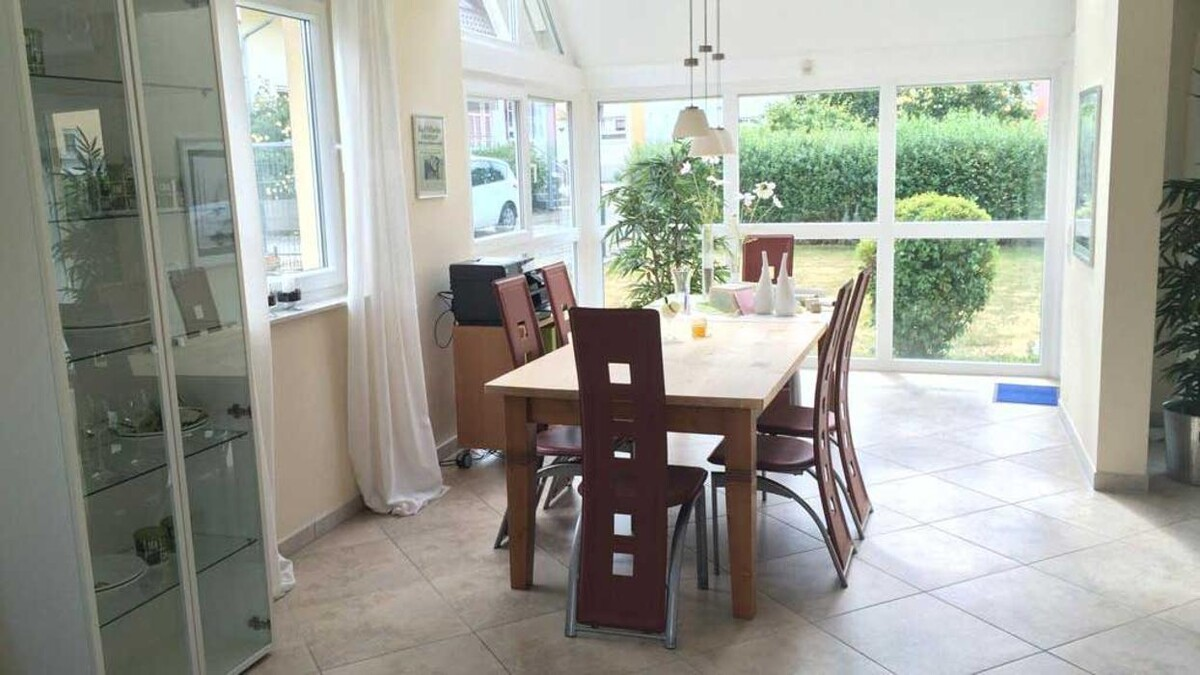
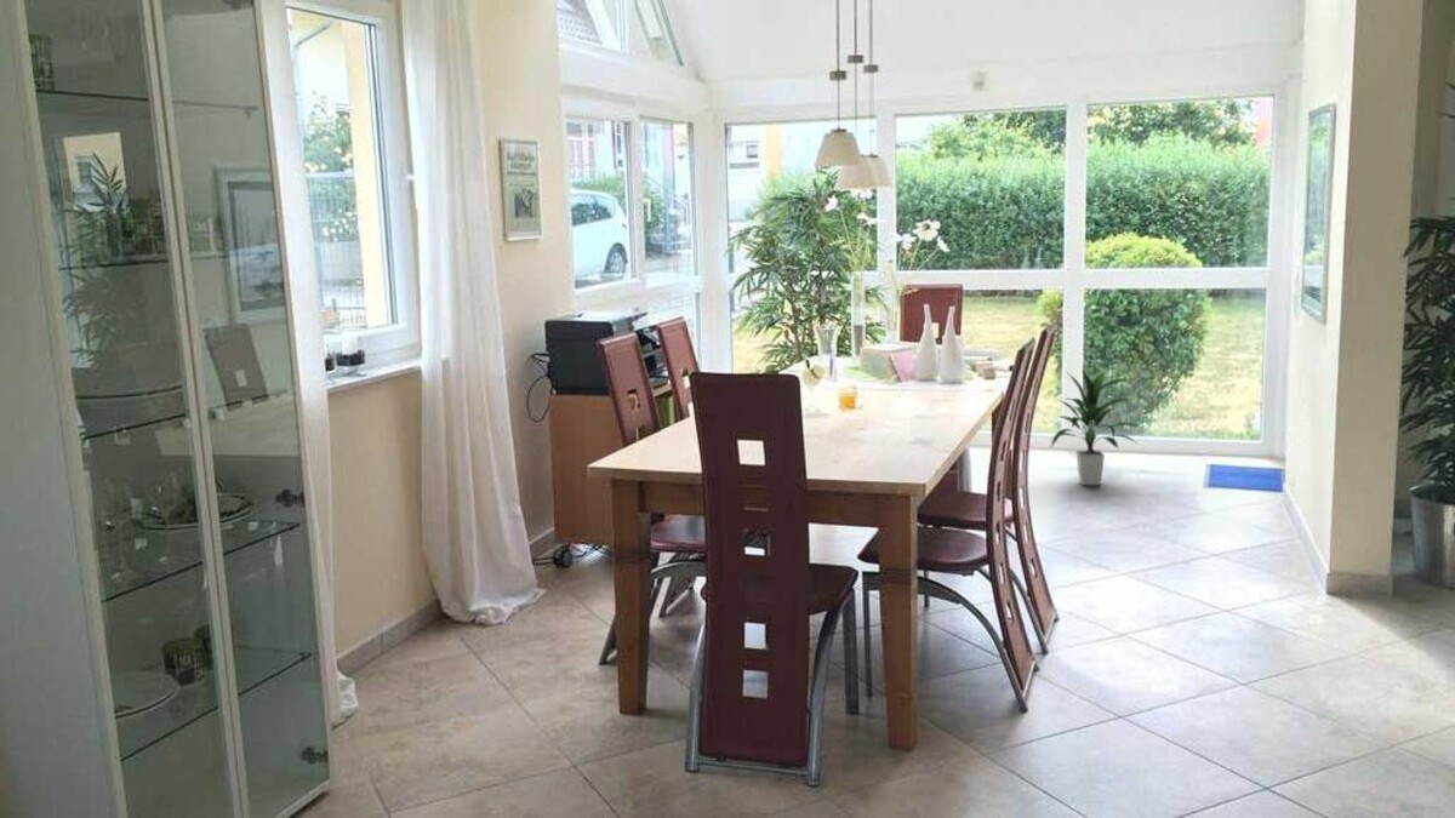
+ indoor plant (1090, 424)
